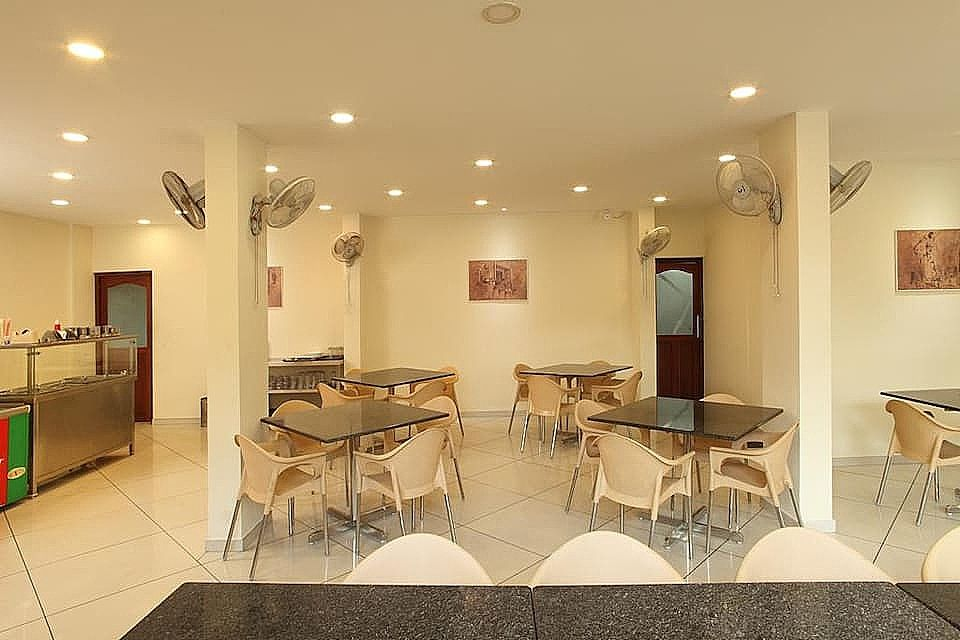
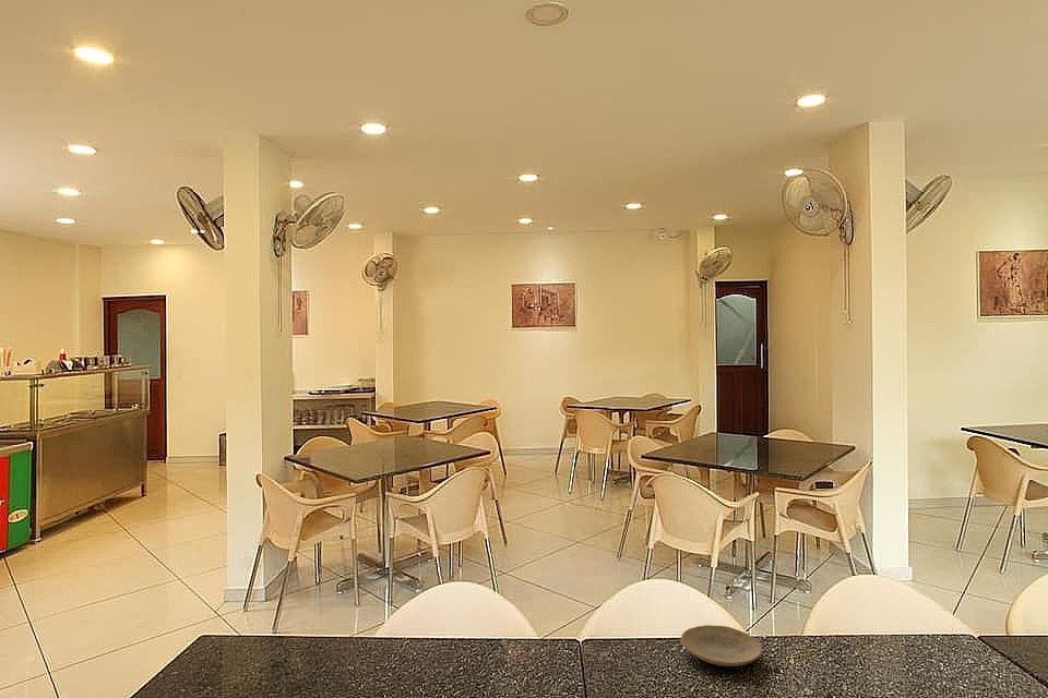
+ plate (720, 648)
